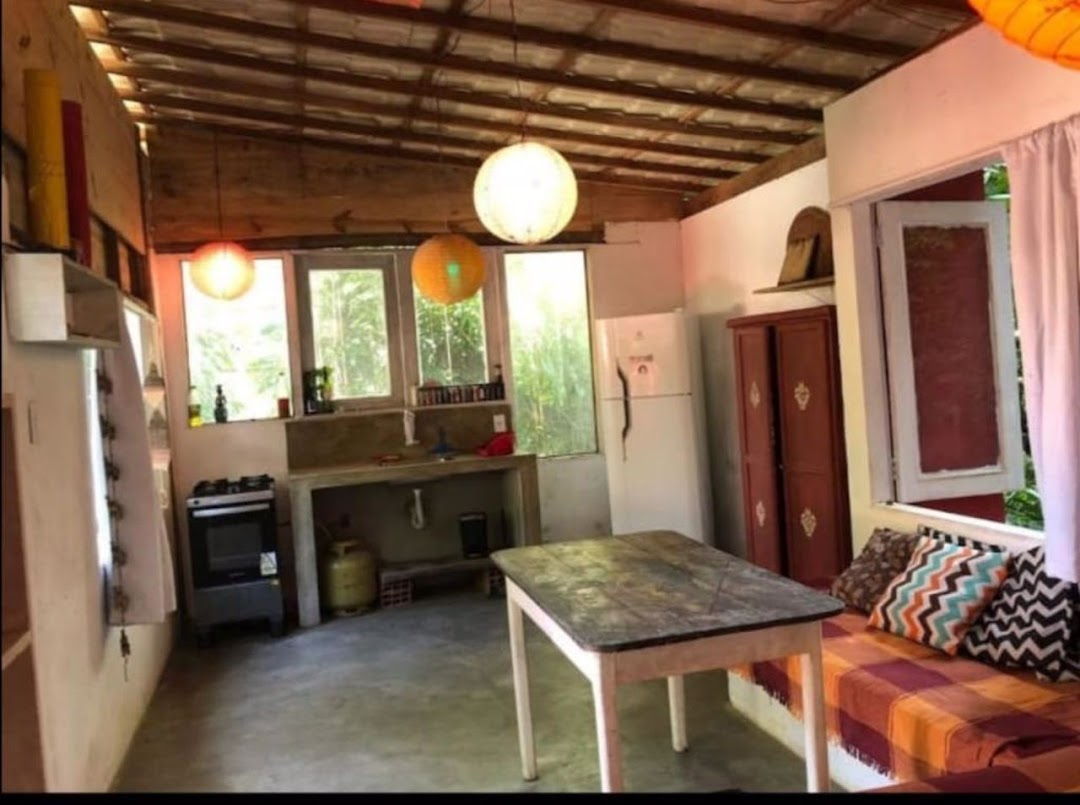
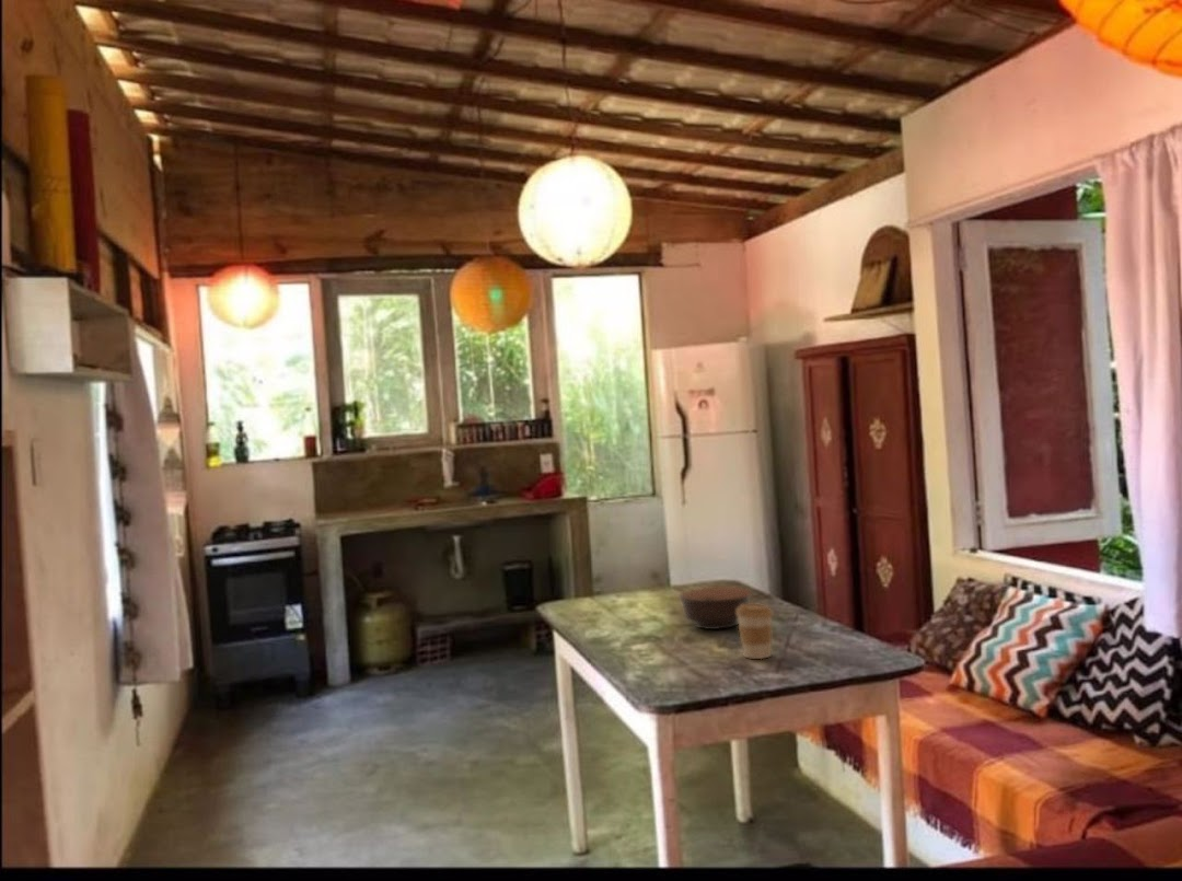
+ bowl (716, 608)
+ coffee cup (755, 629)
